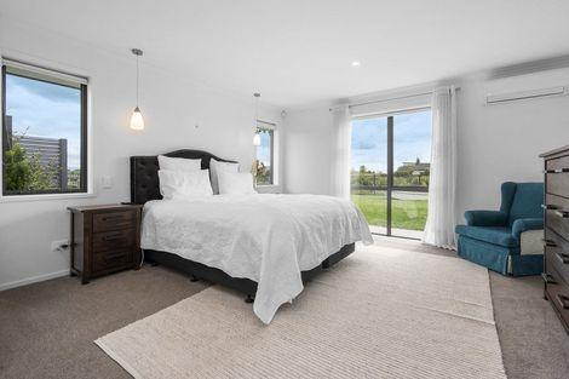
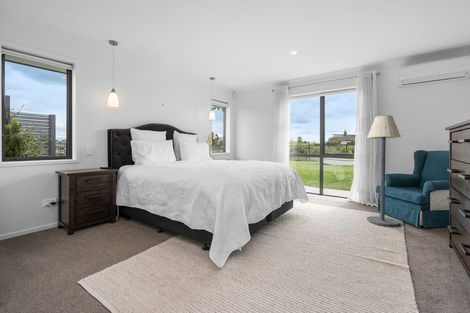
+ floor lamp (383, 169)
